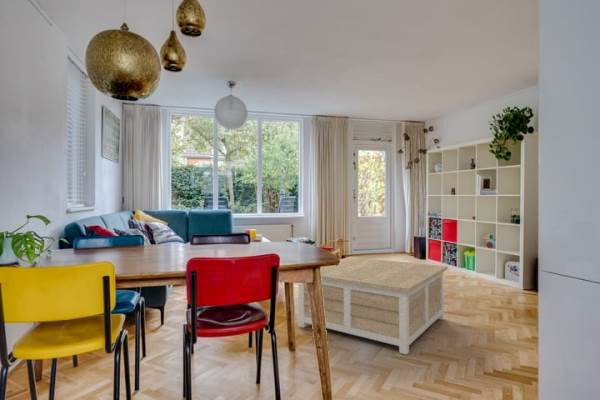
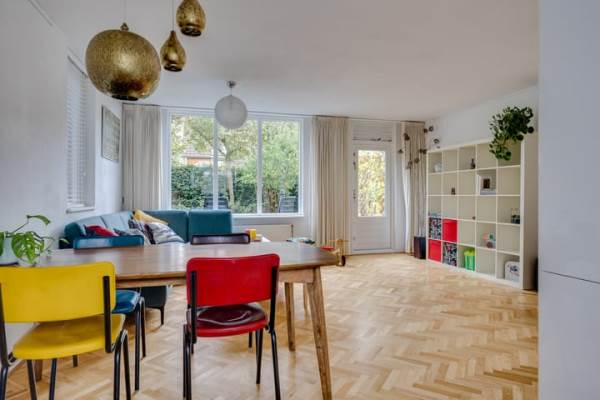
- coffee table (373, 295)
